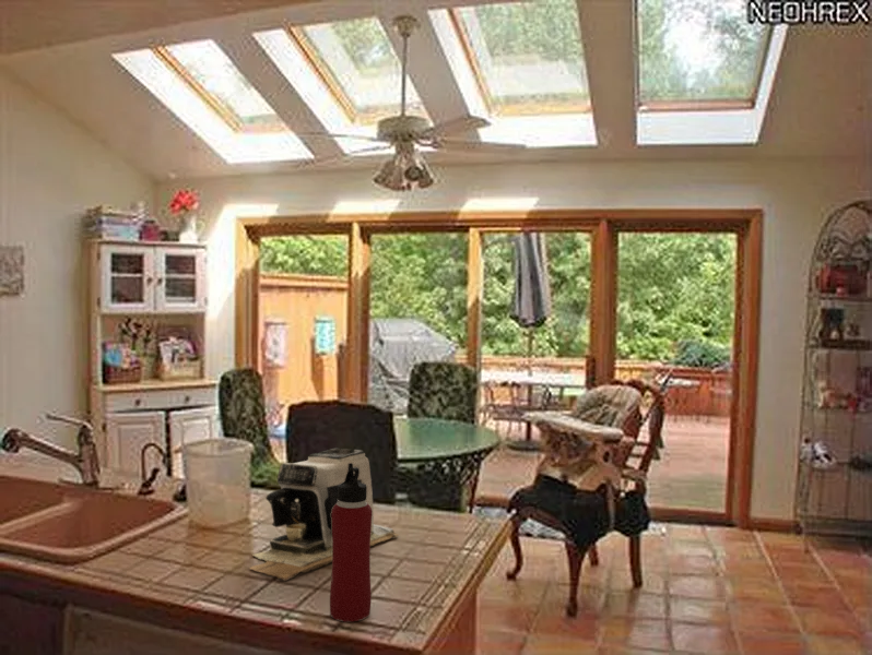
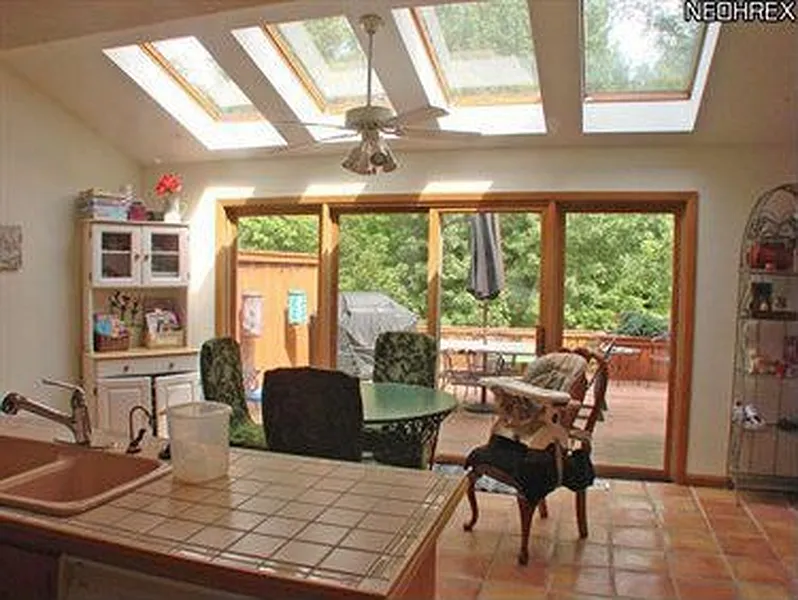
- water bottle (351, 539)
- coffee maker (330, 502)
